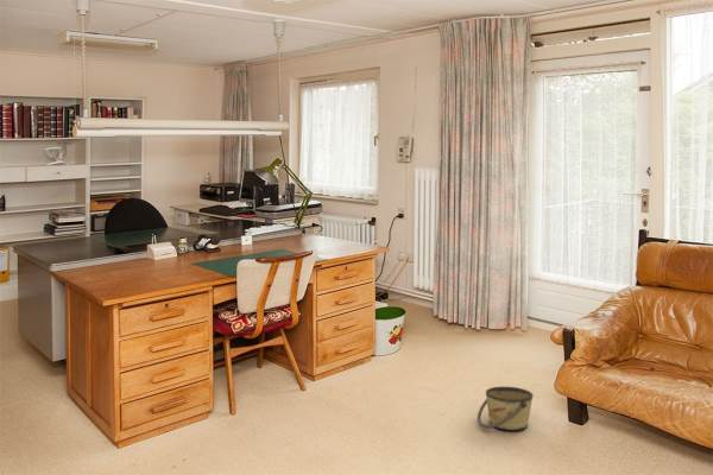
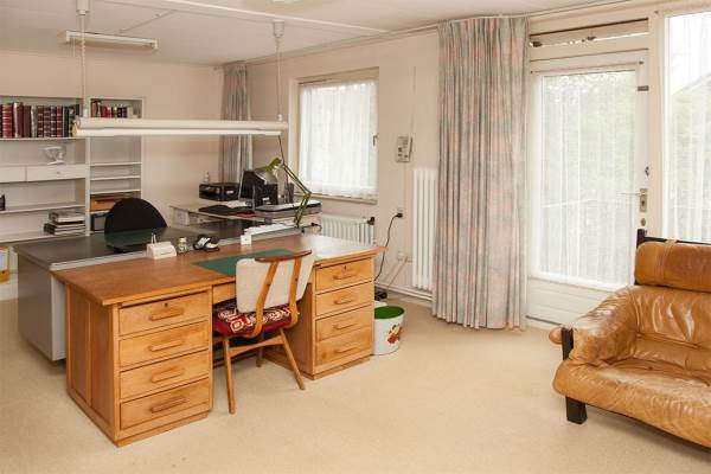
- bucket (504, 408)
